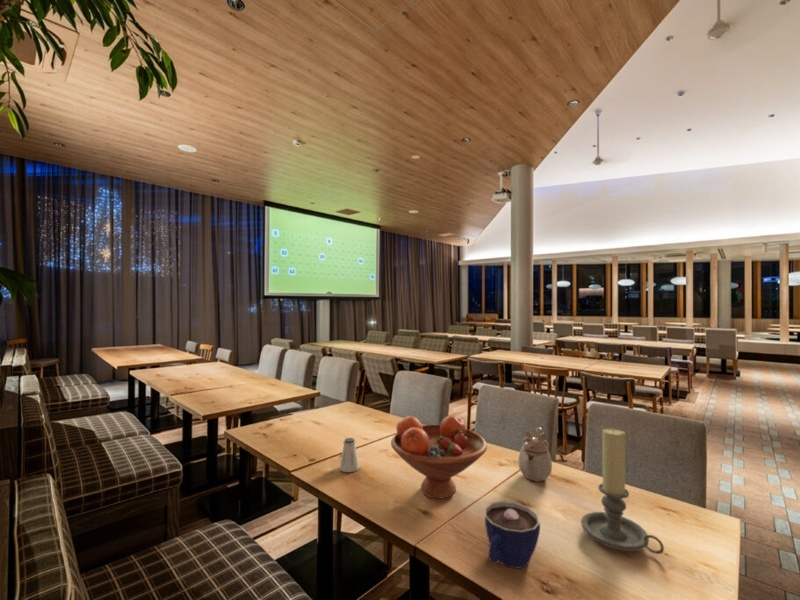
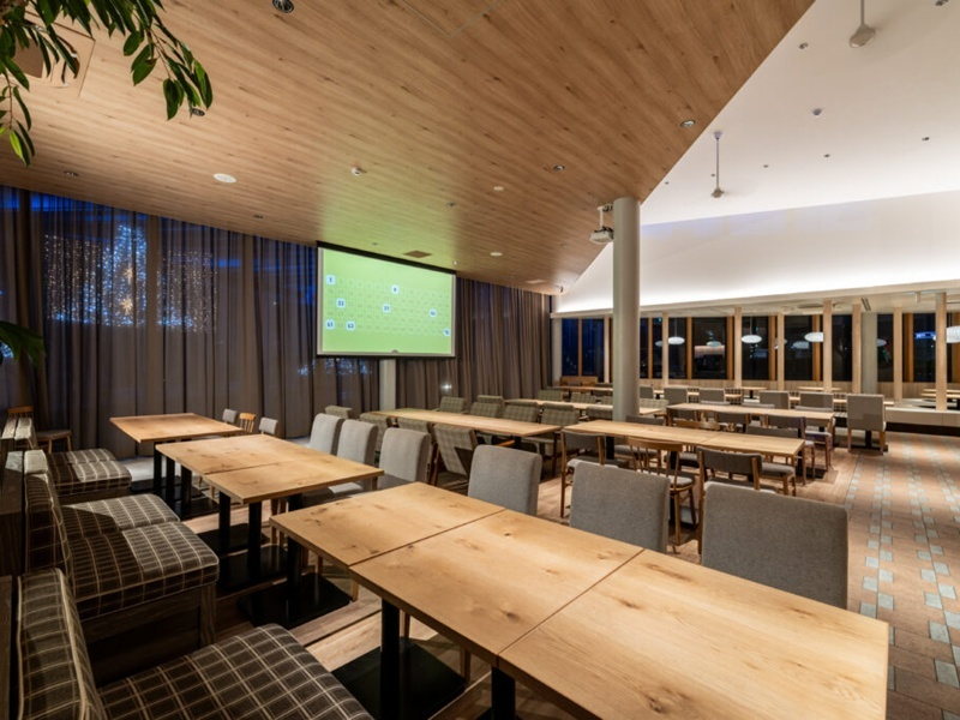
- cup (507, 539)
- teapot (535, 453)
- fruit bowl (438, 455)
- saltshaker (349, 453)
- candle holder (620, 485)
